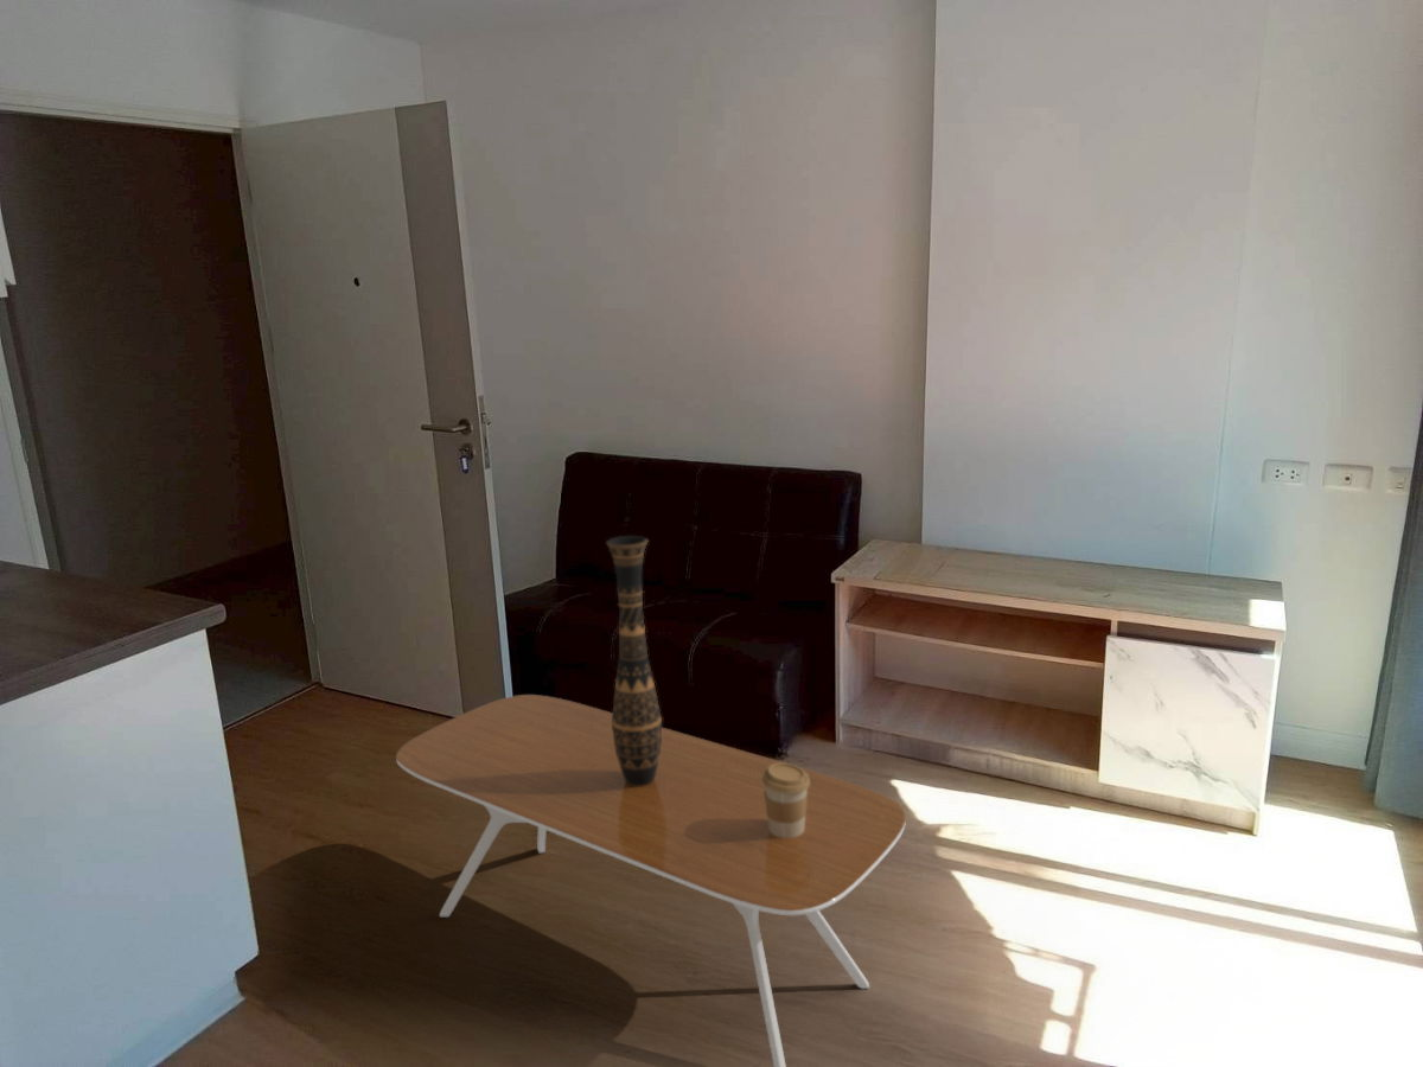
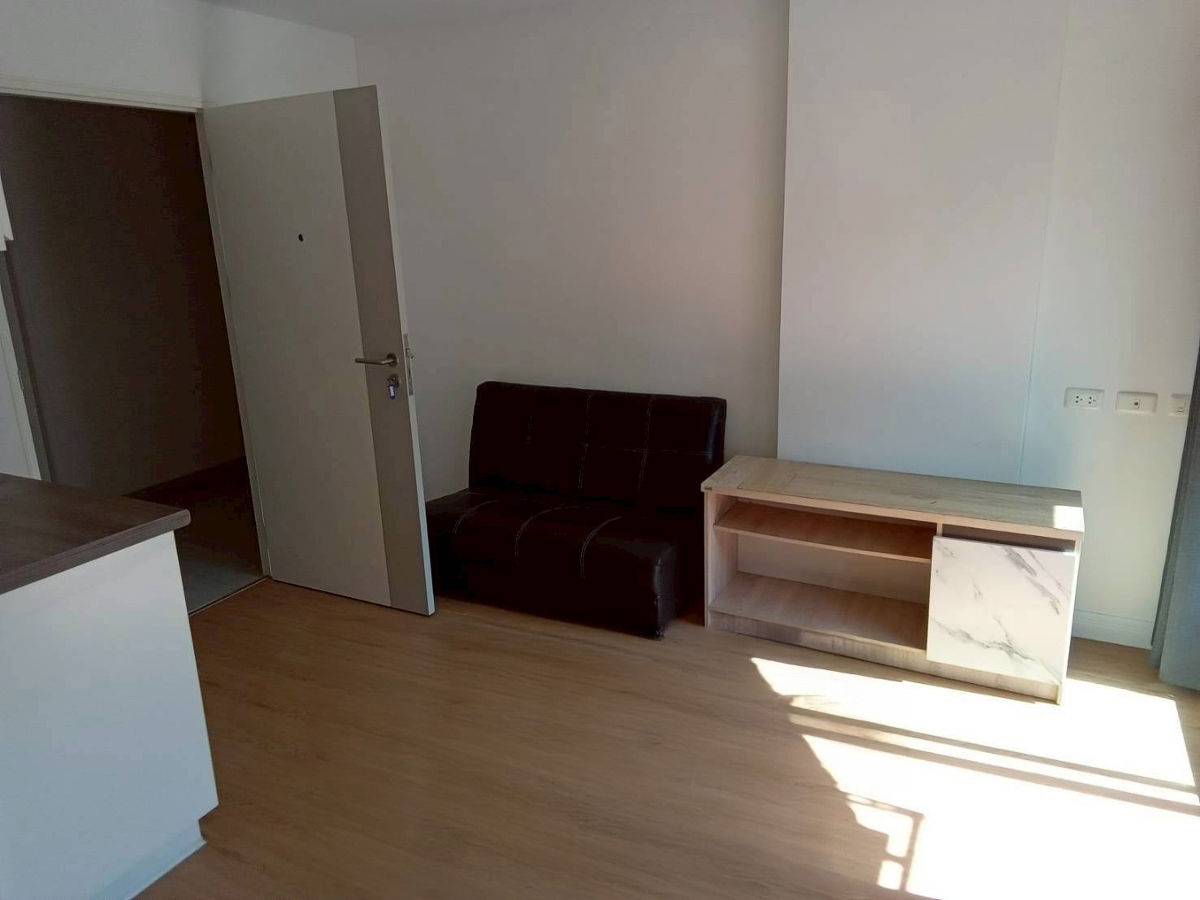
- decorative vase (633, 663)
- coffee cup (785, 798)
- coffee table (636, 864)
